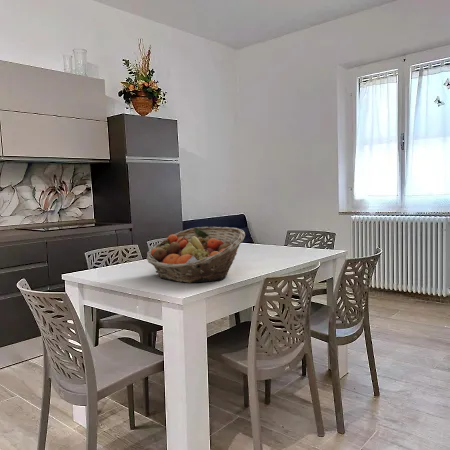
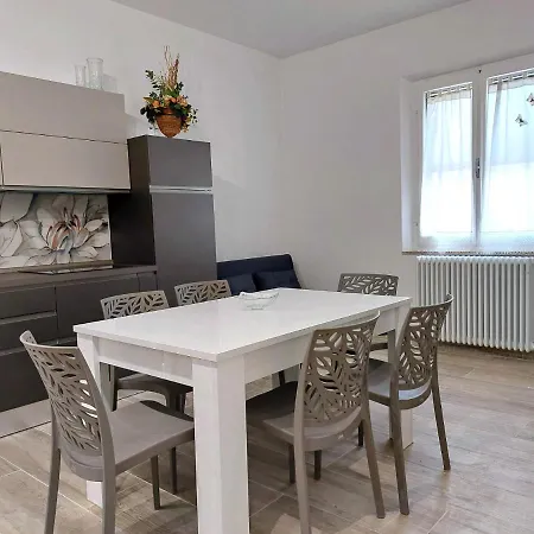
- fruit basket (195, 252)
